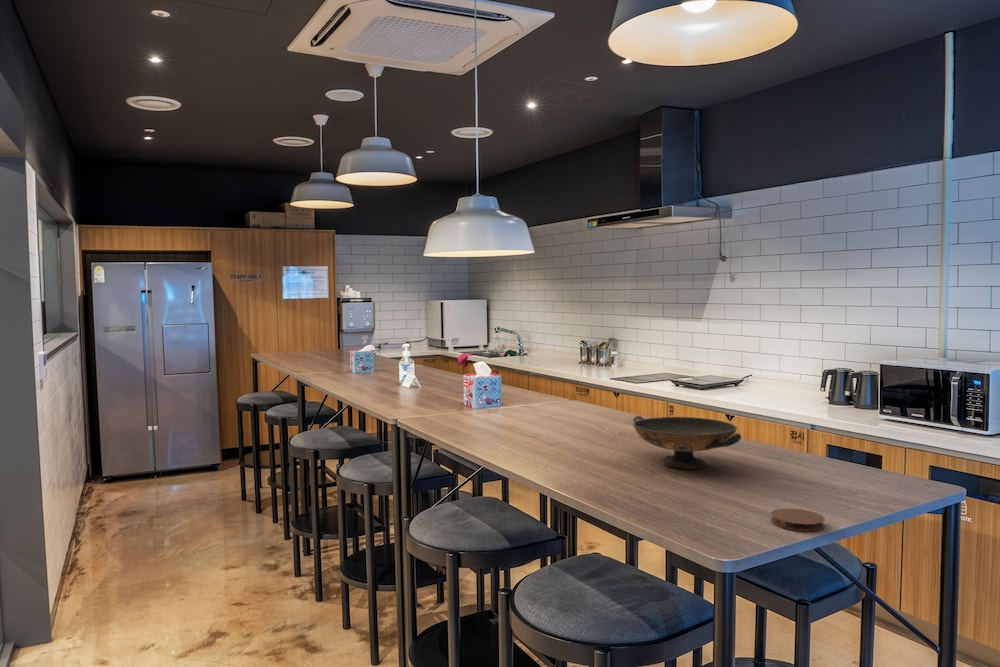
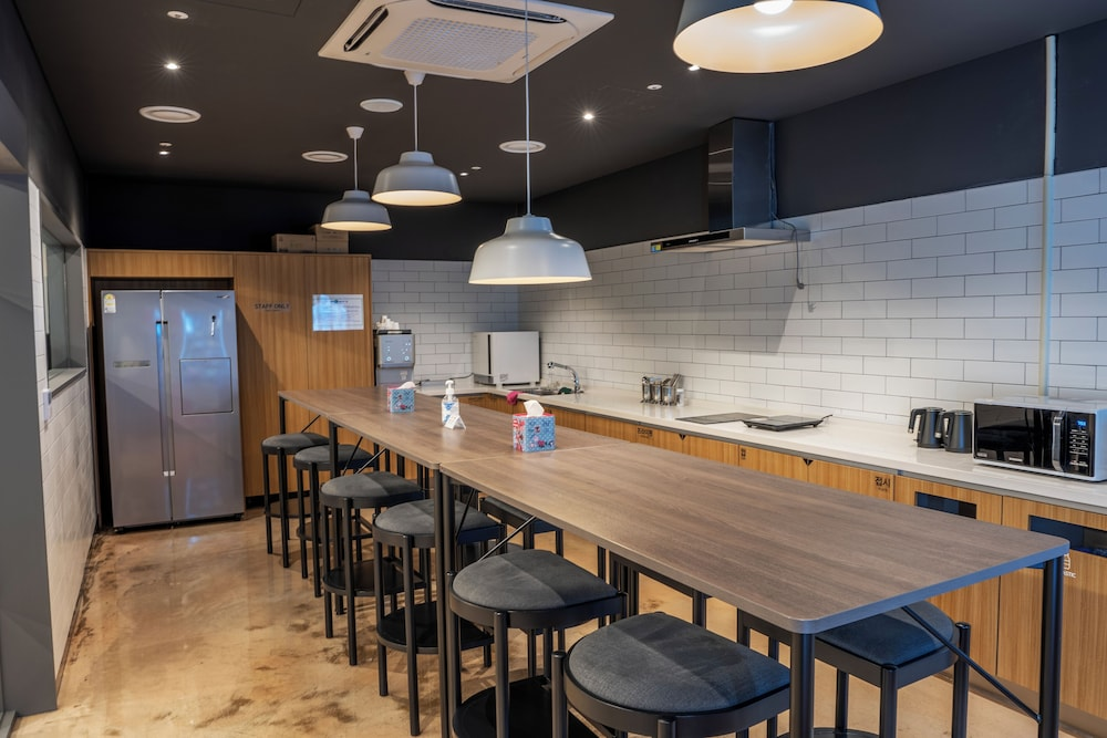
- decorative bowl (683, 443)
- coaster (797, 519)
